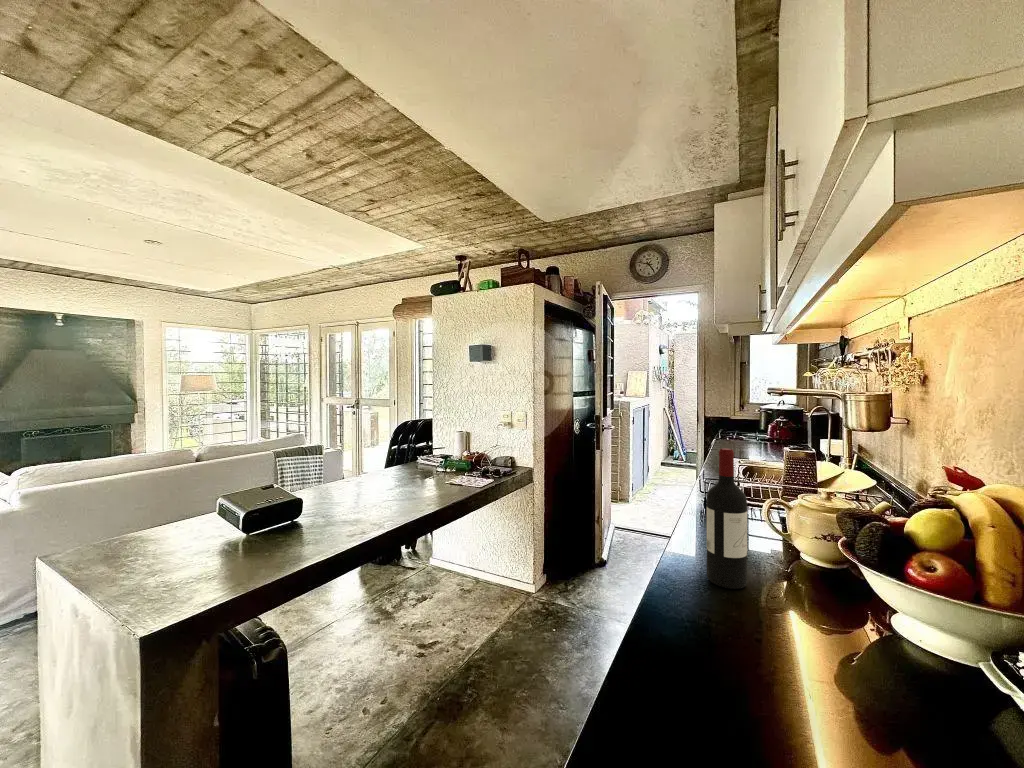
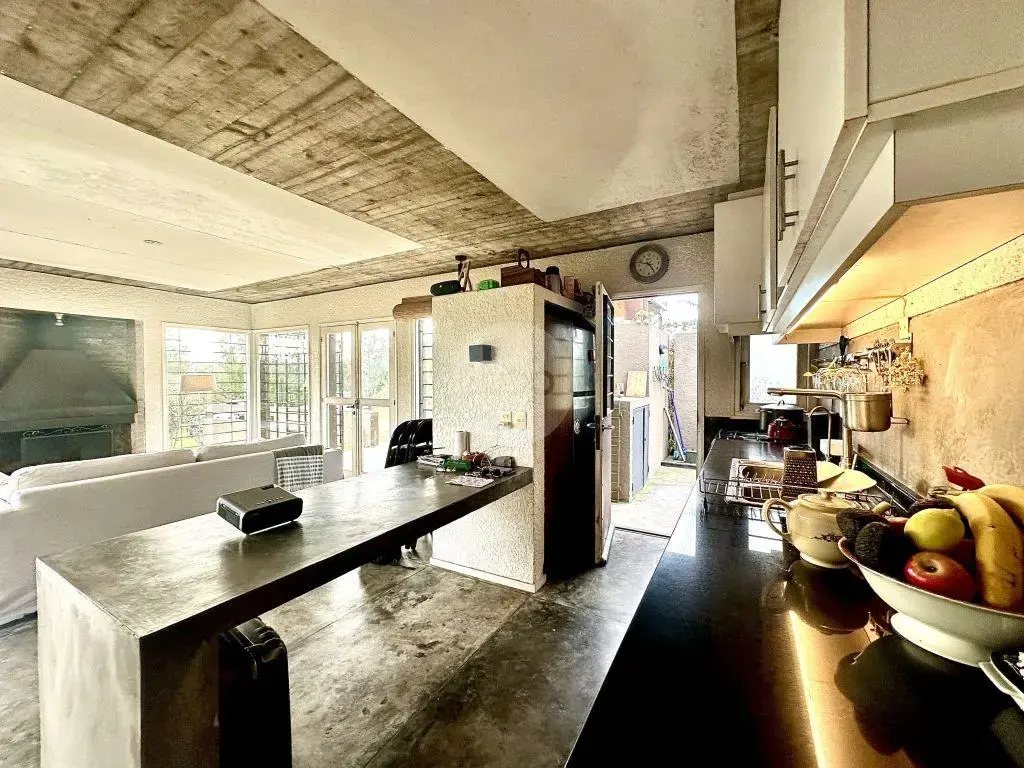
- wine bottle (726, 515)
